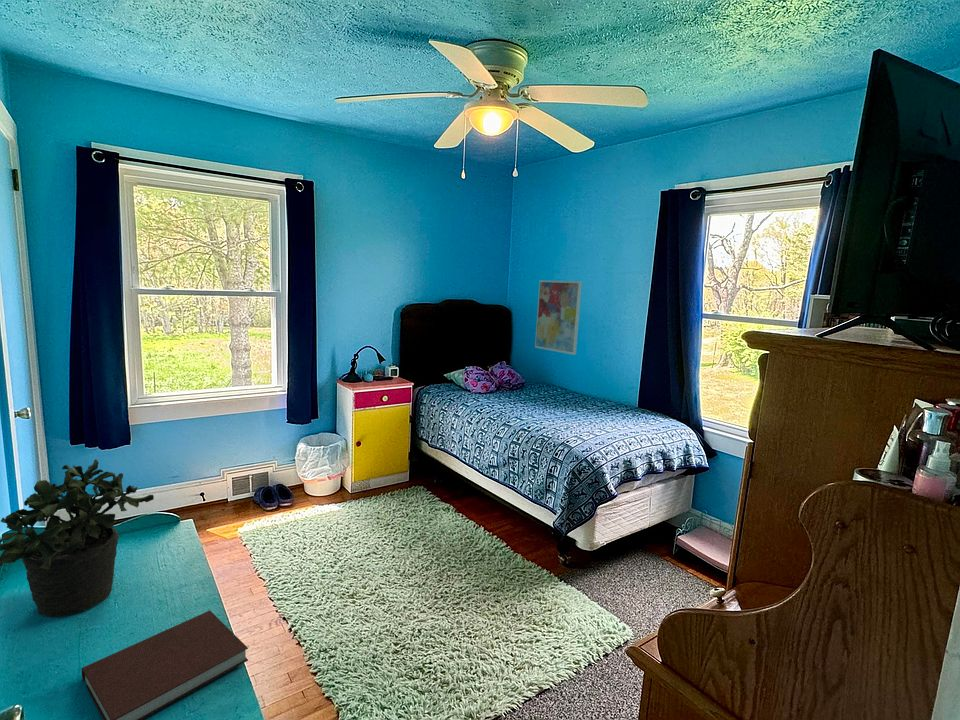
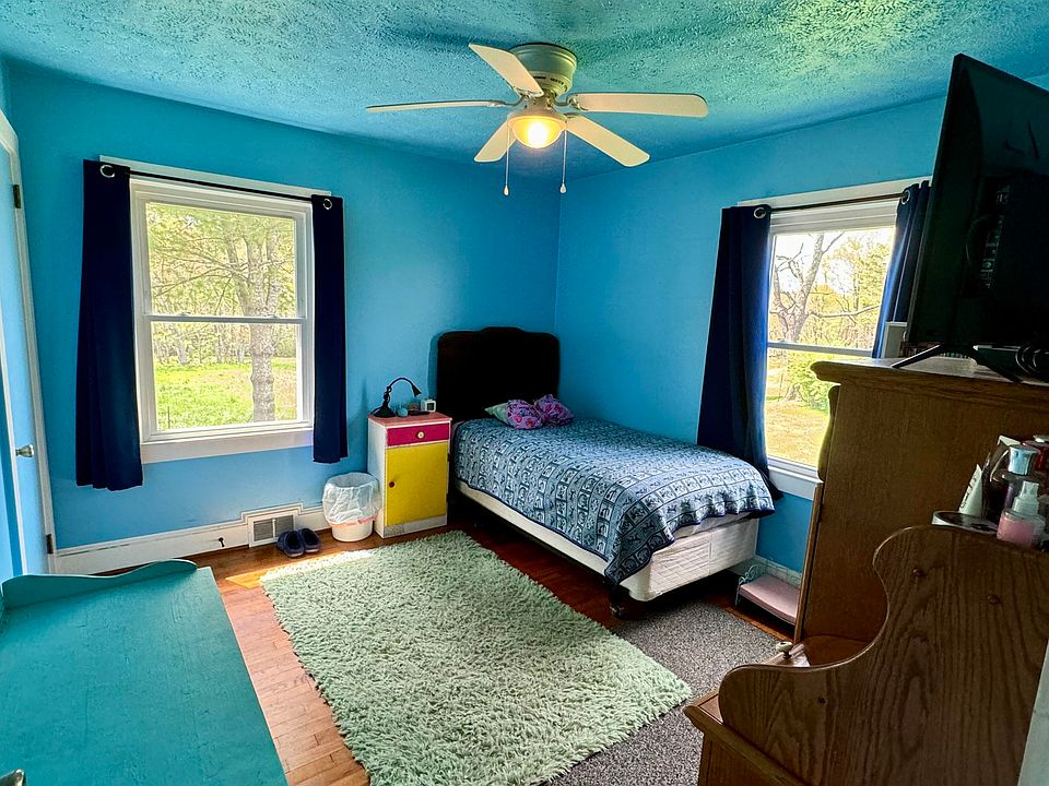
- wall art (557, 316)
- notebook (168, 663)
- potted plant (80, 531)
